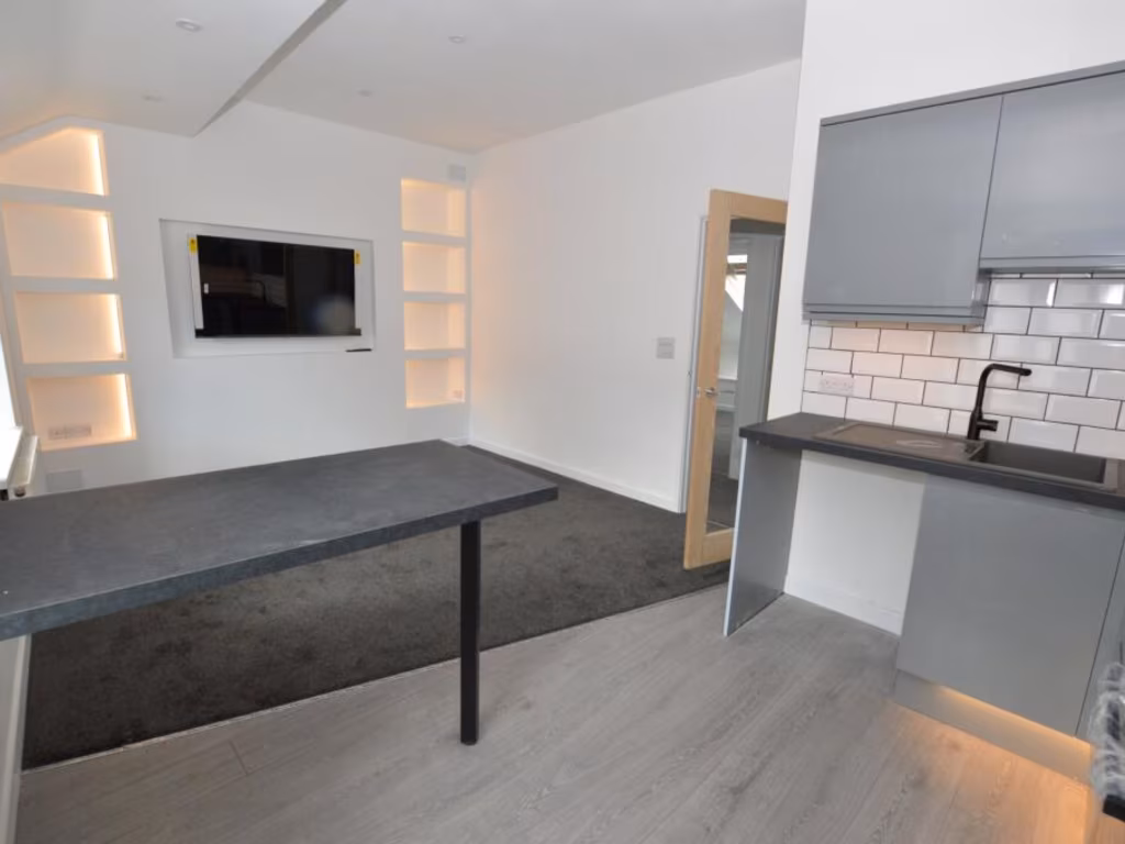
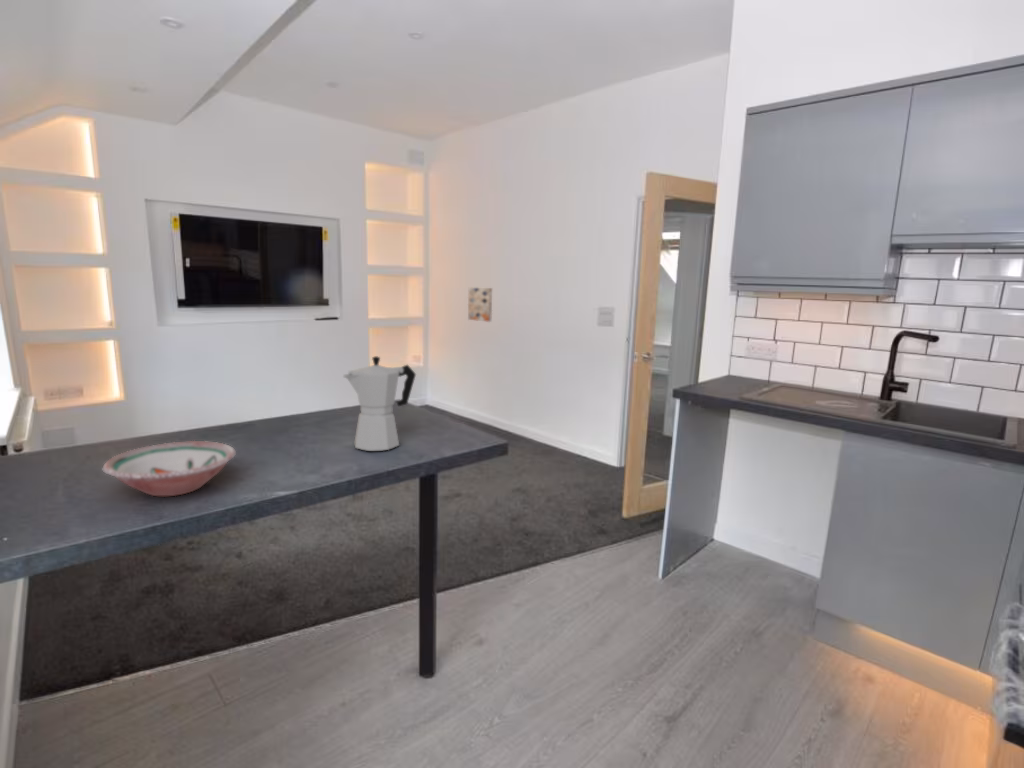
+ wall art (479, 304)
+ moka pot (381, 400)
+ bowl (174, 471)
